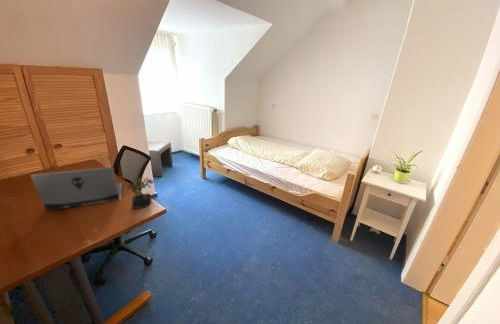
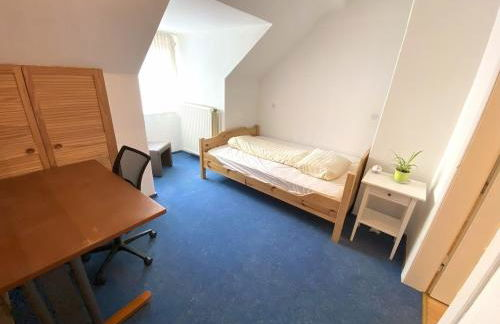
- succulent plant (139, 192)
- laptop computer (84, 180)
